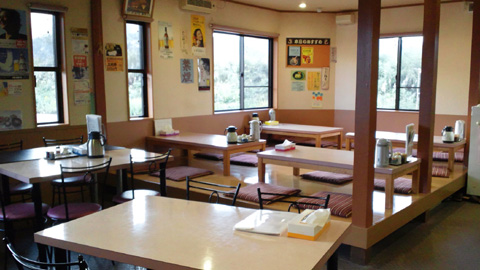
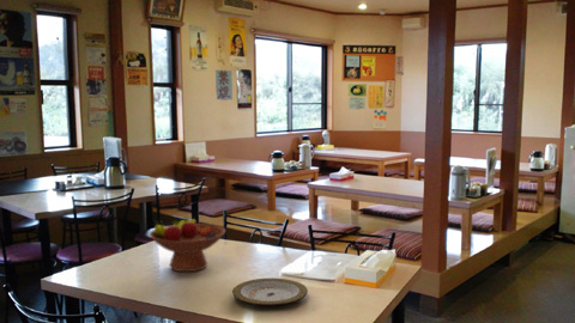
+ plate (270, 293)
+ fruit bowl (188, 242)
